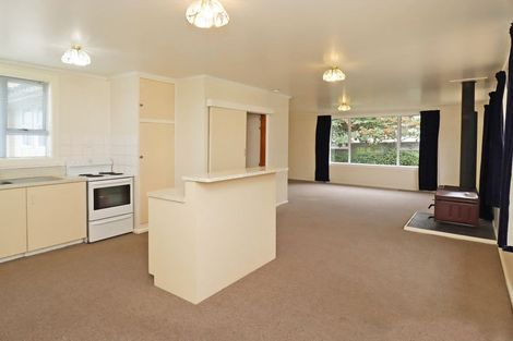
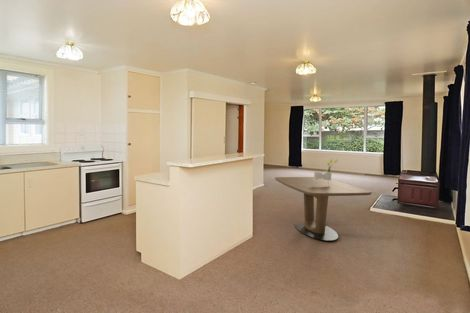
+ dining table (316, 206)
+ bouquet (325, 171)
